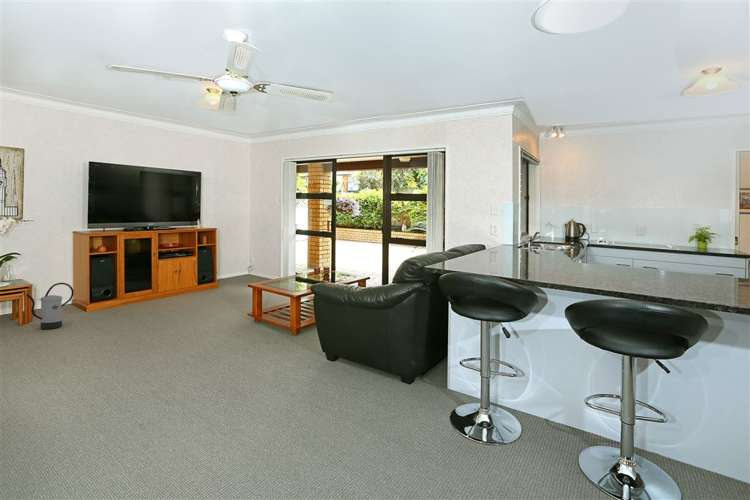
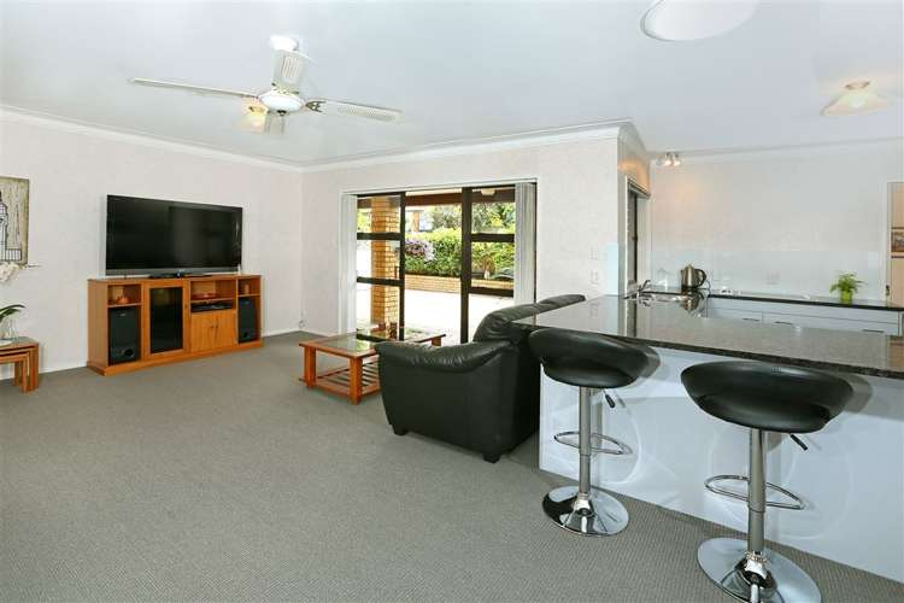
- watering can (50, 305)
